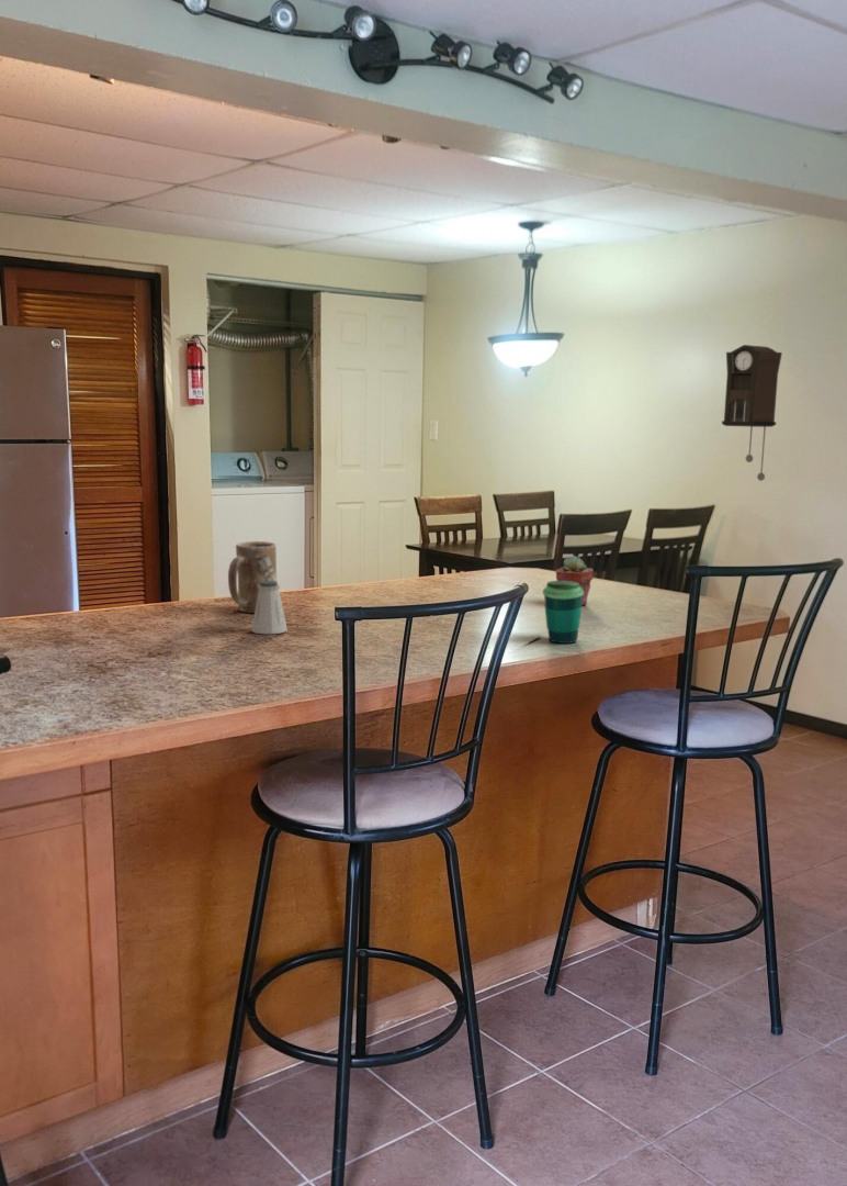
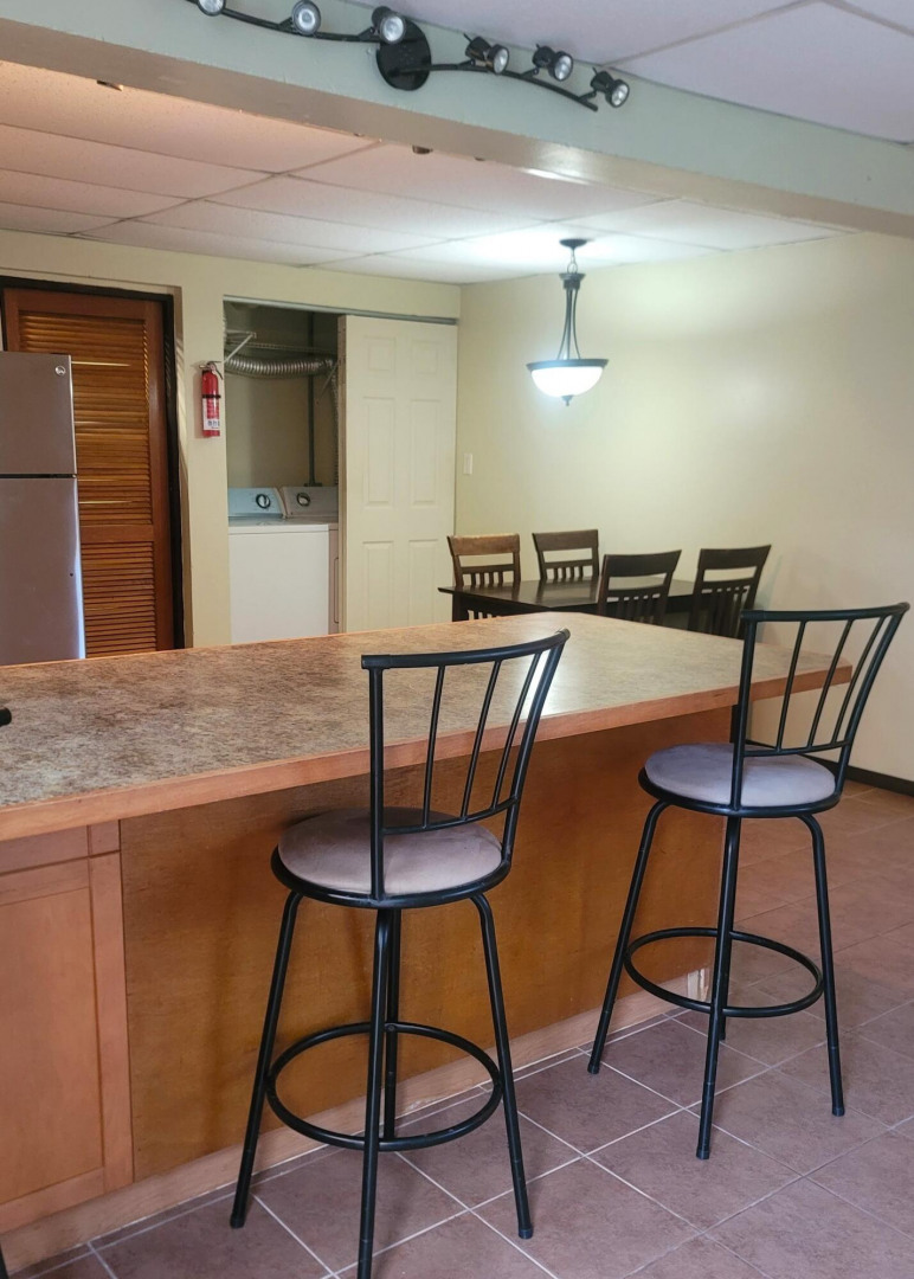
- pendulum clock (749, 413)
- saltshaker (269, 606)
- mug (255, 578)
- potted succulent (574, 579)
- cup (562, 612)
